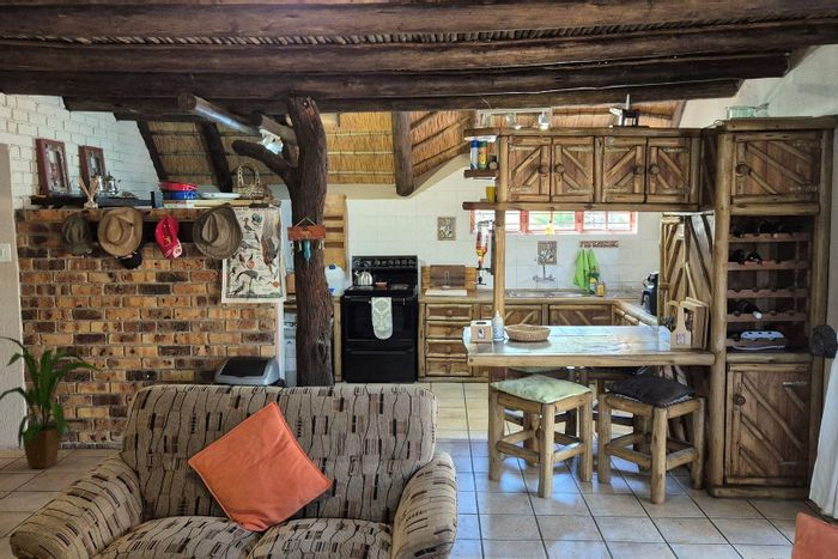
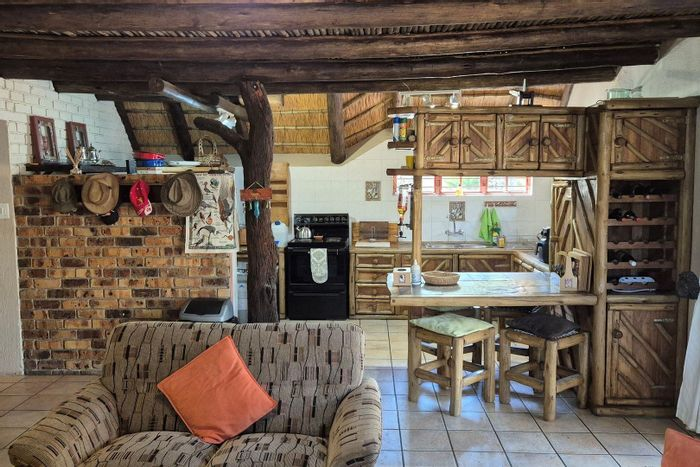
- house plant (50, 400)
